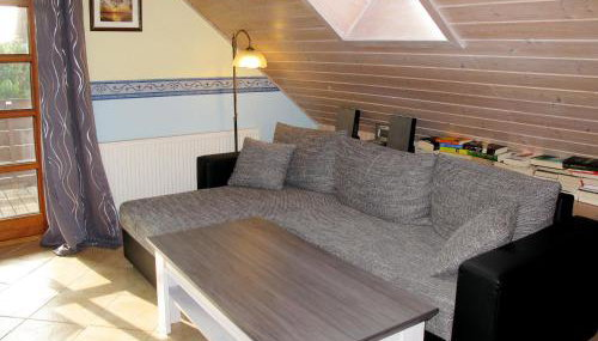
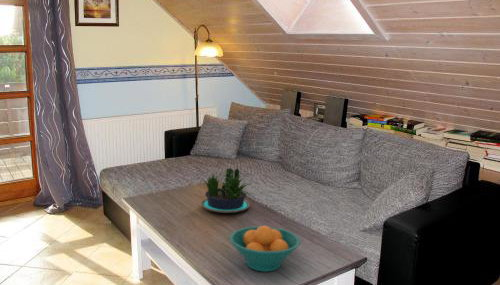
+ fruit bowl (264, 245)
+ potted plant (229, 189)
